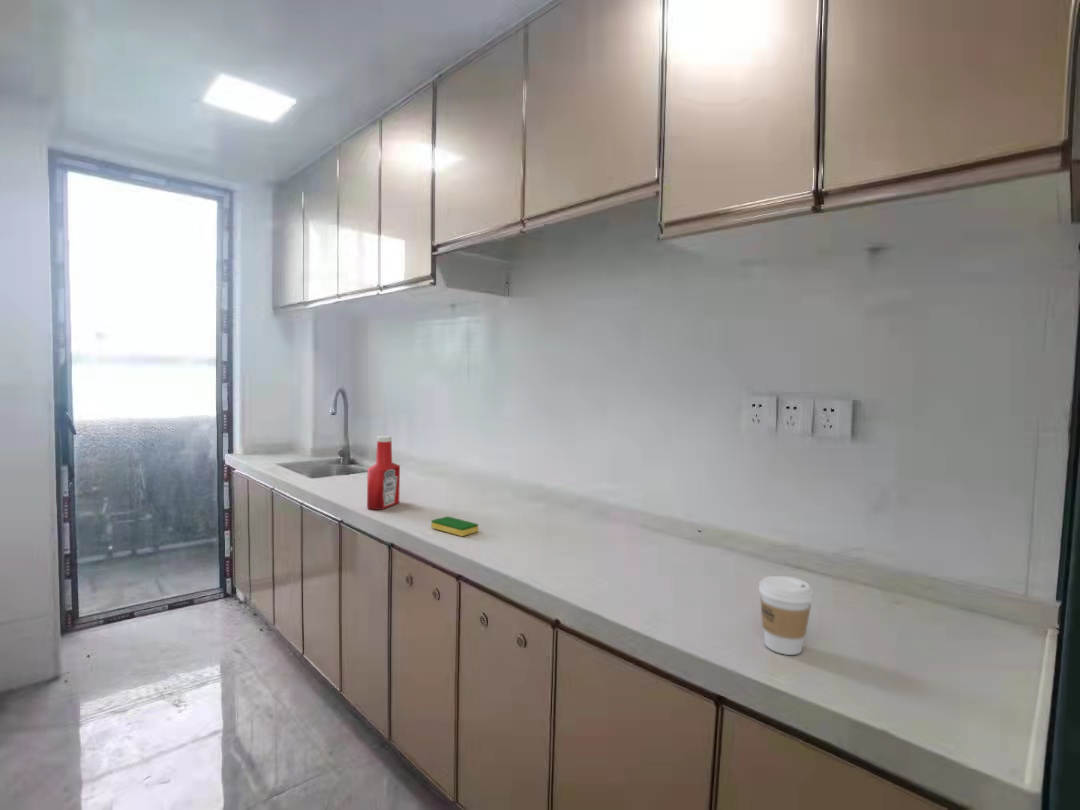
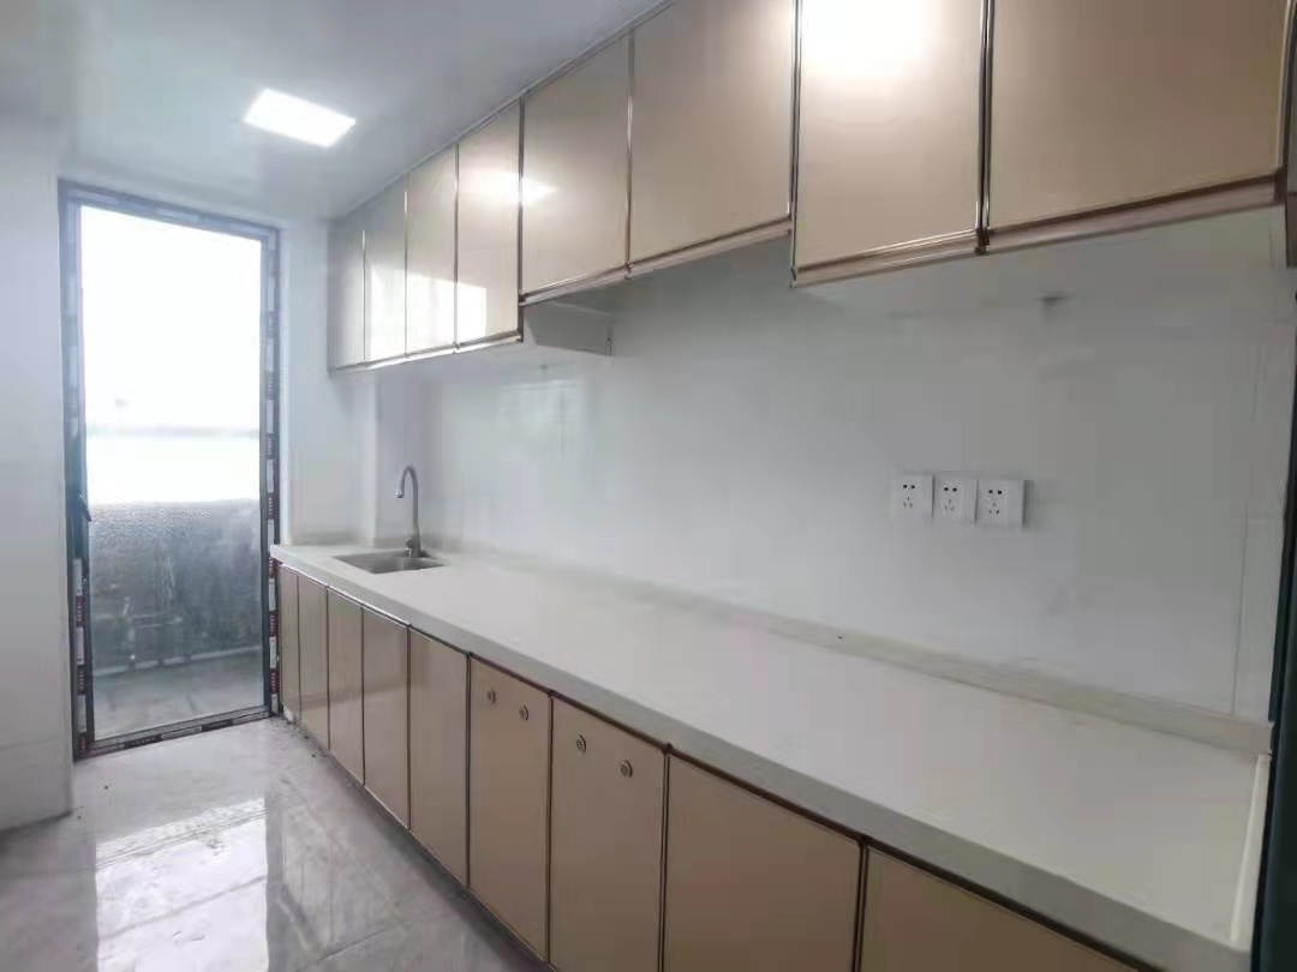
- soap bottle (383, 471)
- coffee cup (784, 613)
- dish sponge (454, 525)
